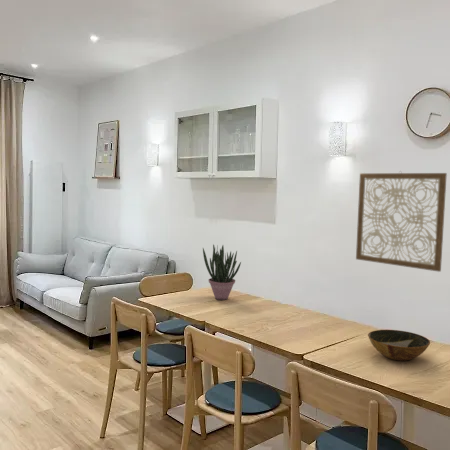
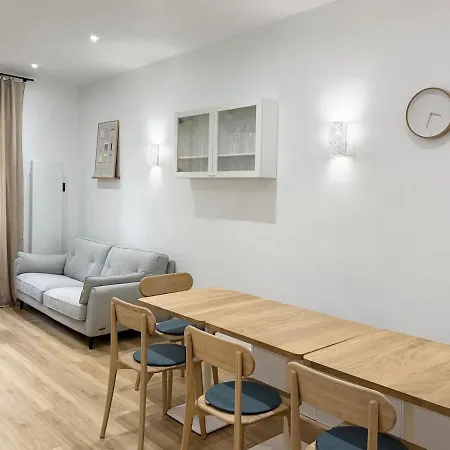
- bowl (398, 347)
- wall art (401, 216)
- potted plant (221, 271)
